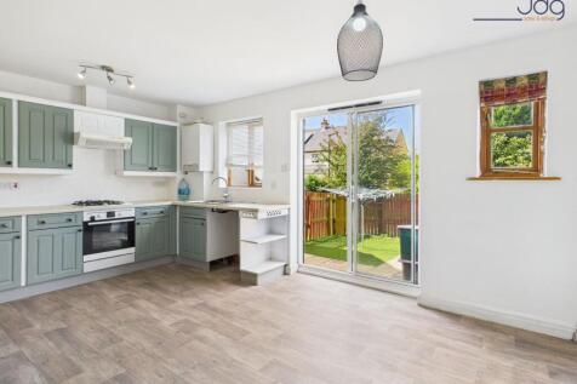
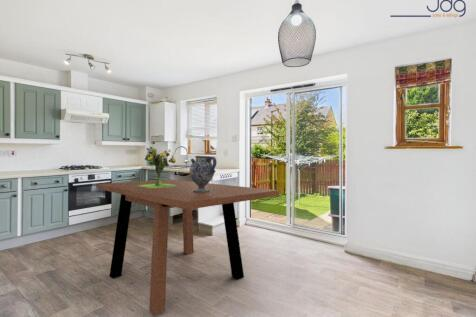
+ dining table (183, 231)
+ ceramic jug (202, 173)
+ bouquet (161, 165)
